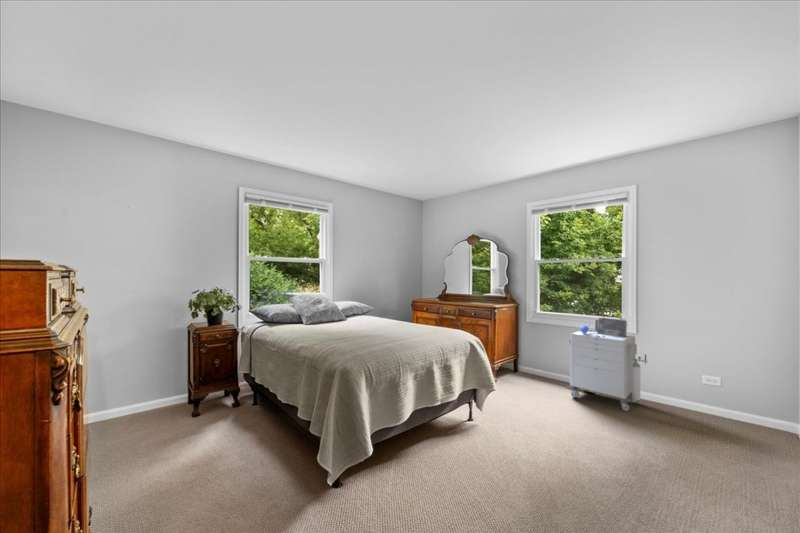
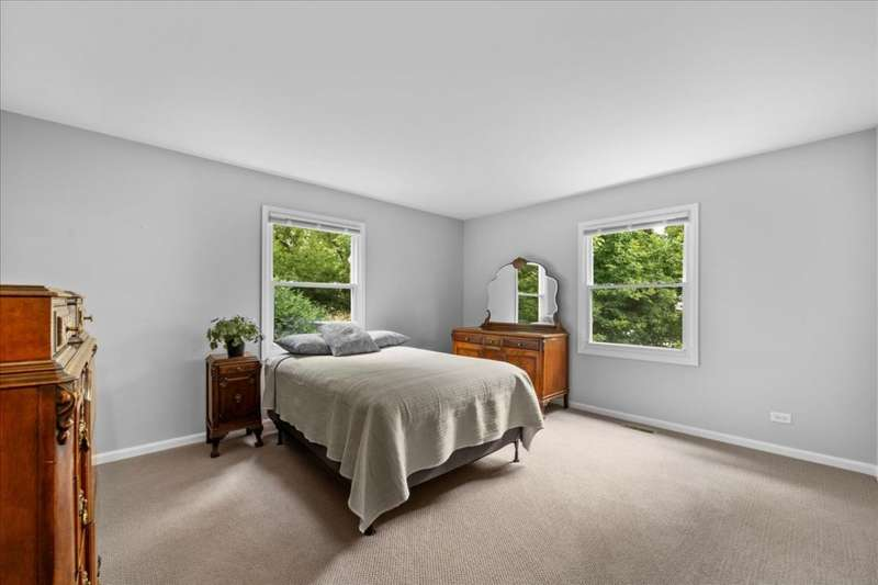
- storage cabinet (607, 358)
